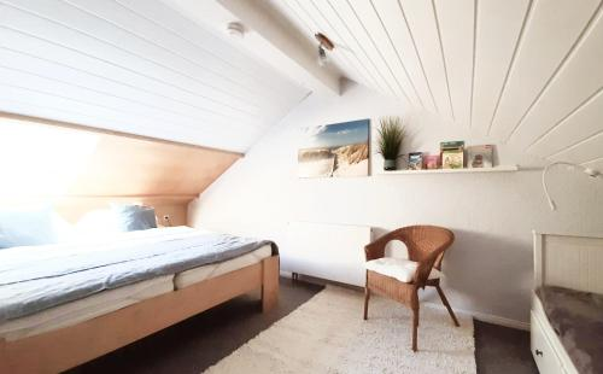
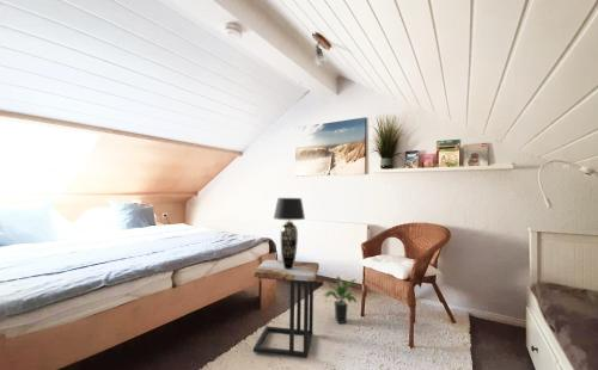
+ potted plant (340, 300)
+ table lamp (288, 233)
+ side table (291, 304)
